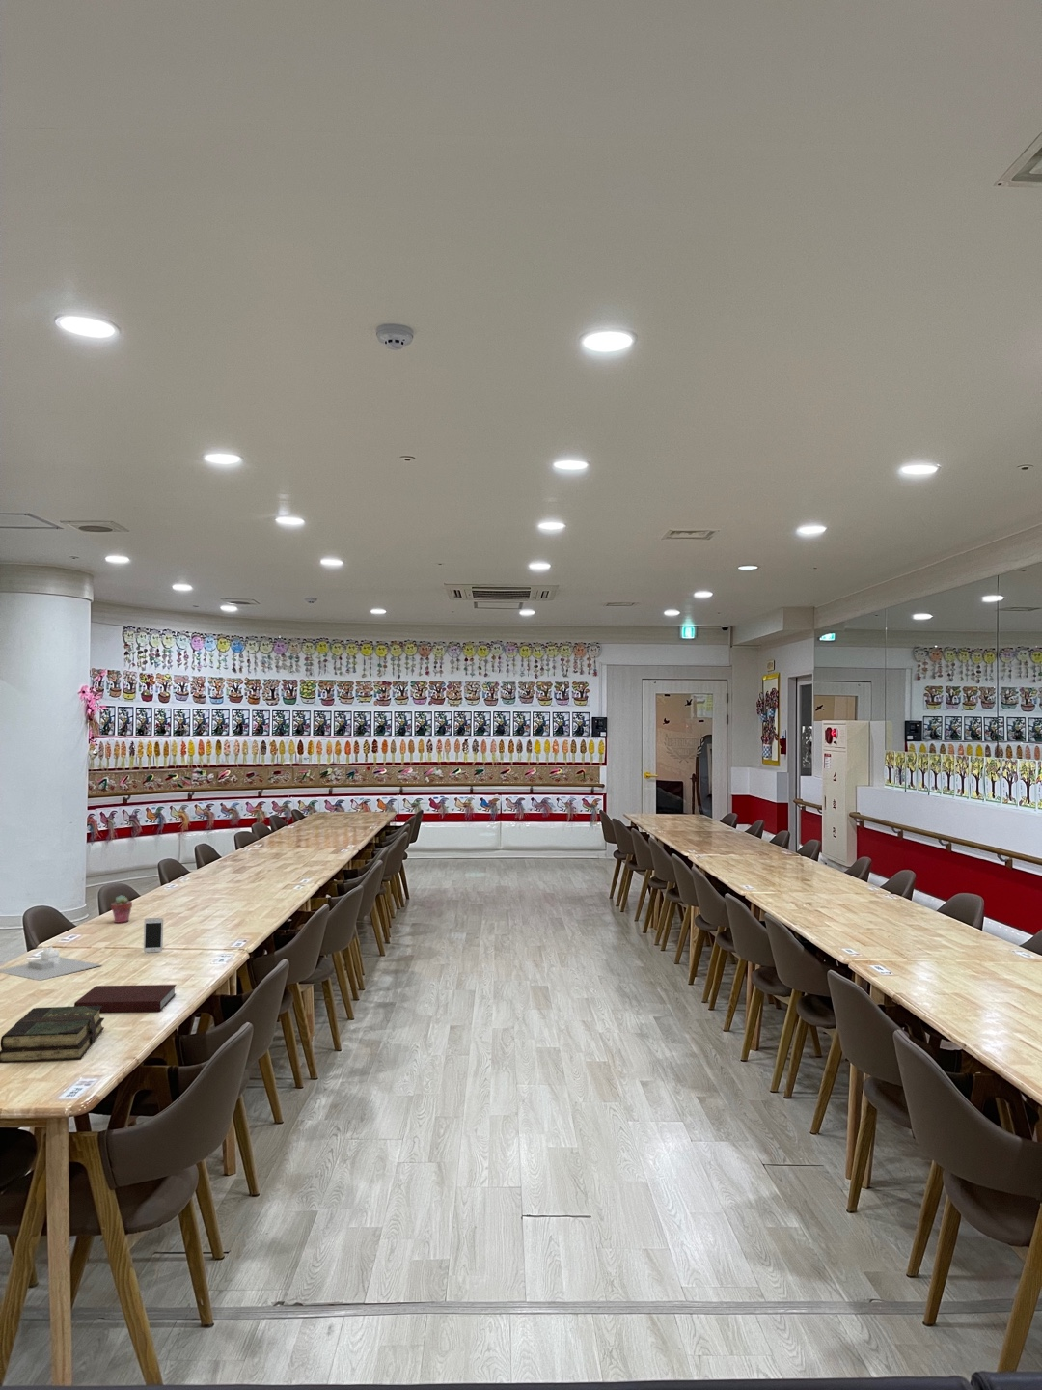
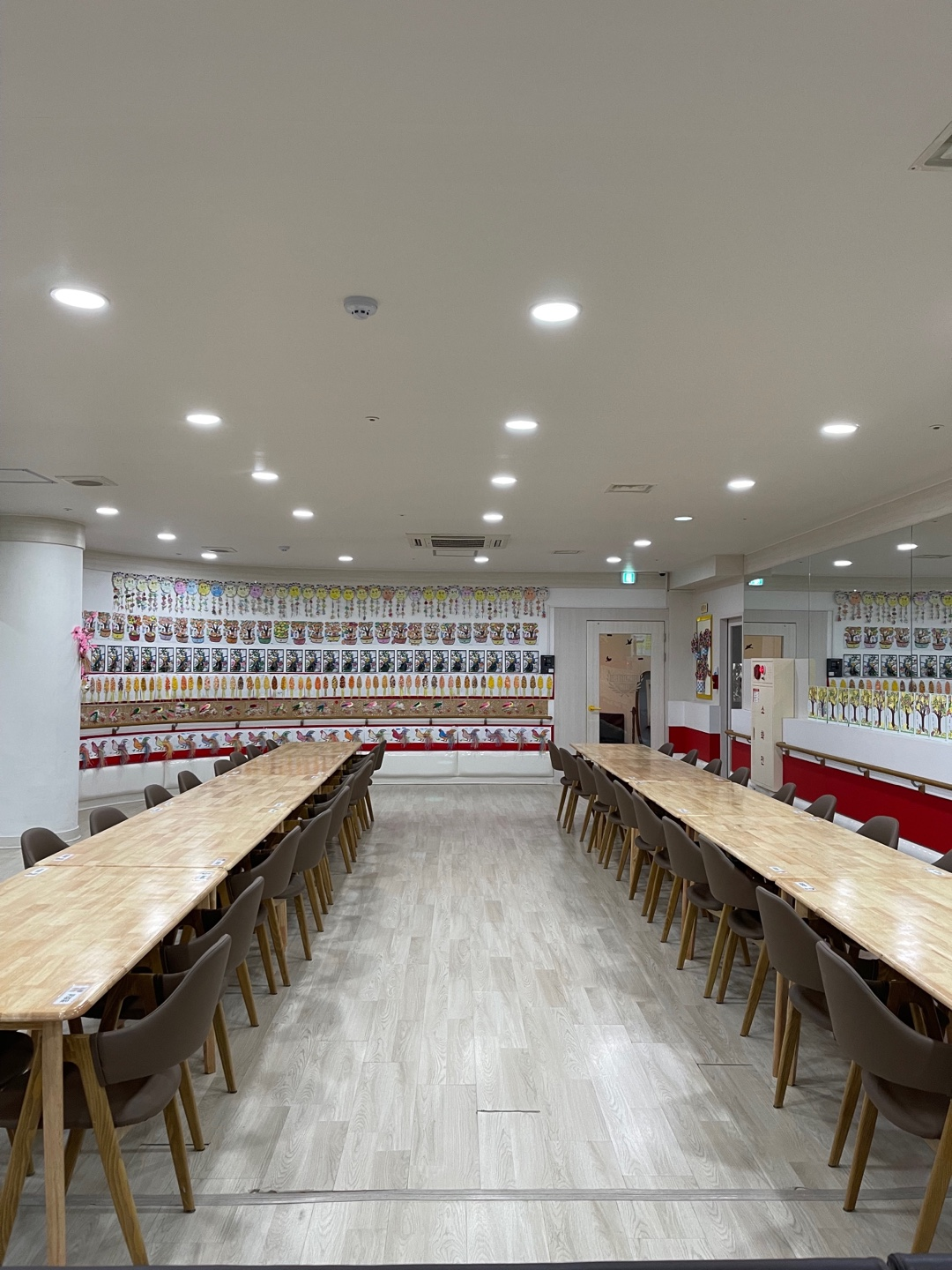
- potted succulent (120, 907)
- book (53, 1032)
- tissue box (49, 959)
- smartphone (153, 935)
- notebook (126, 998)
